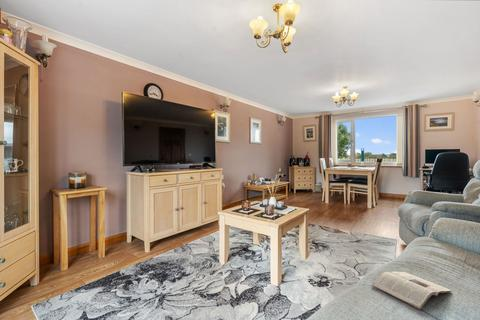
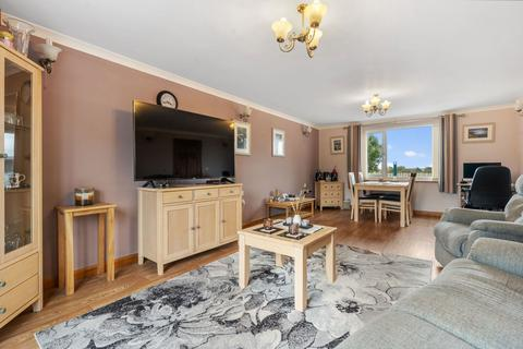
- magazine (410, 284)
